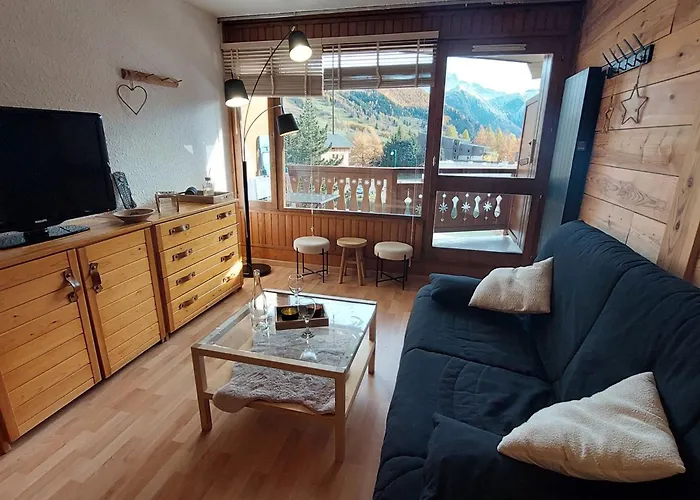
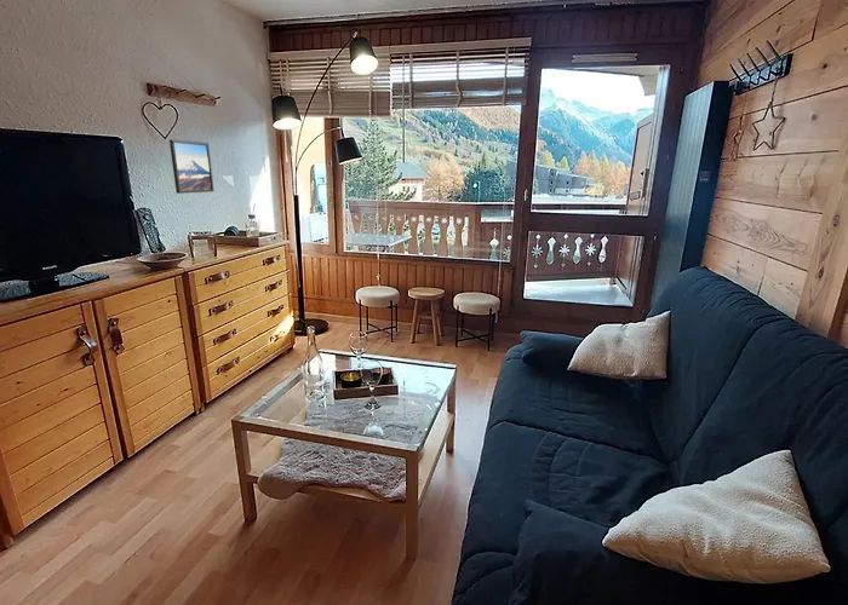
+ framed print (193, 167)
